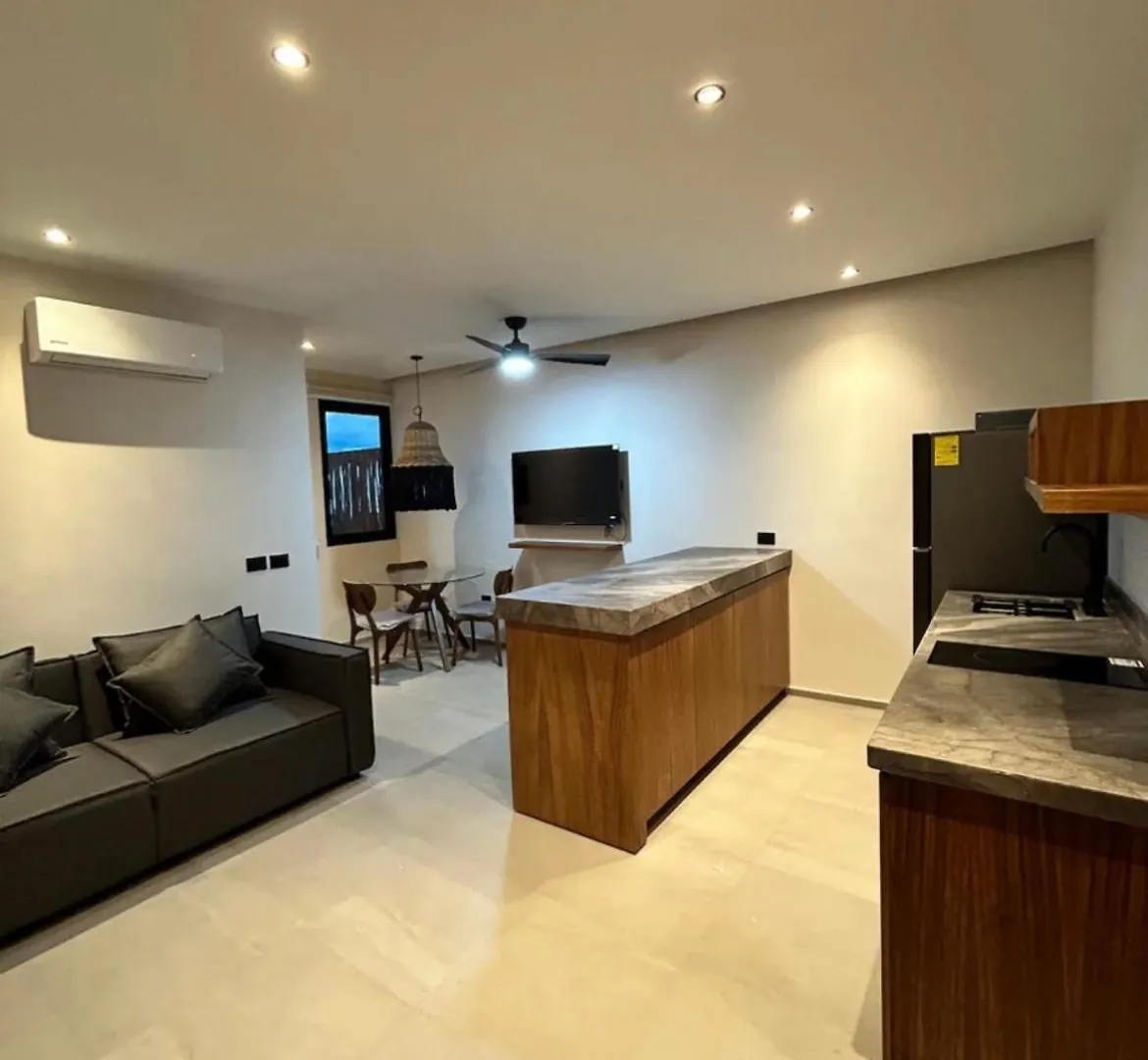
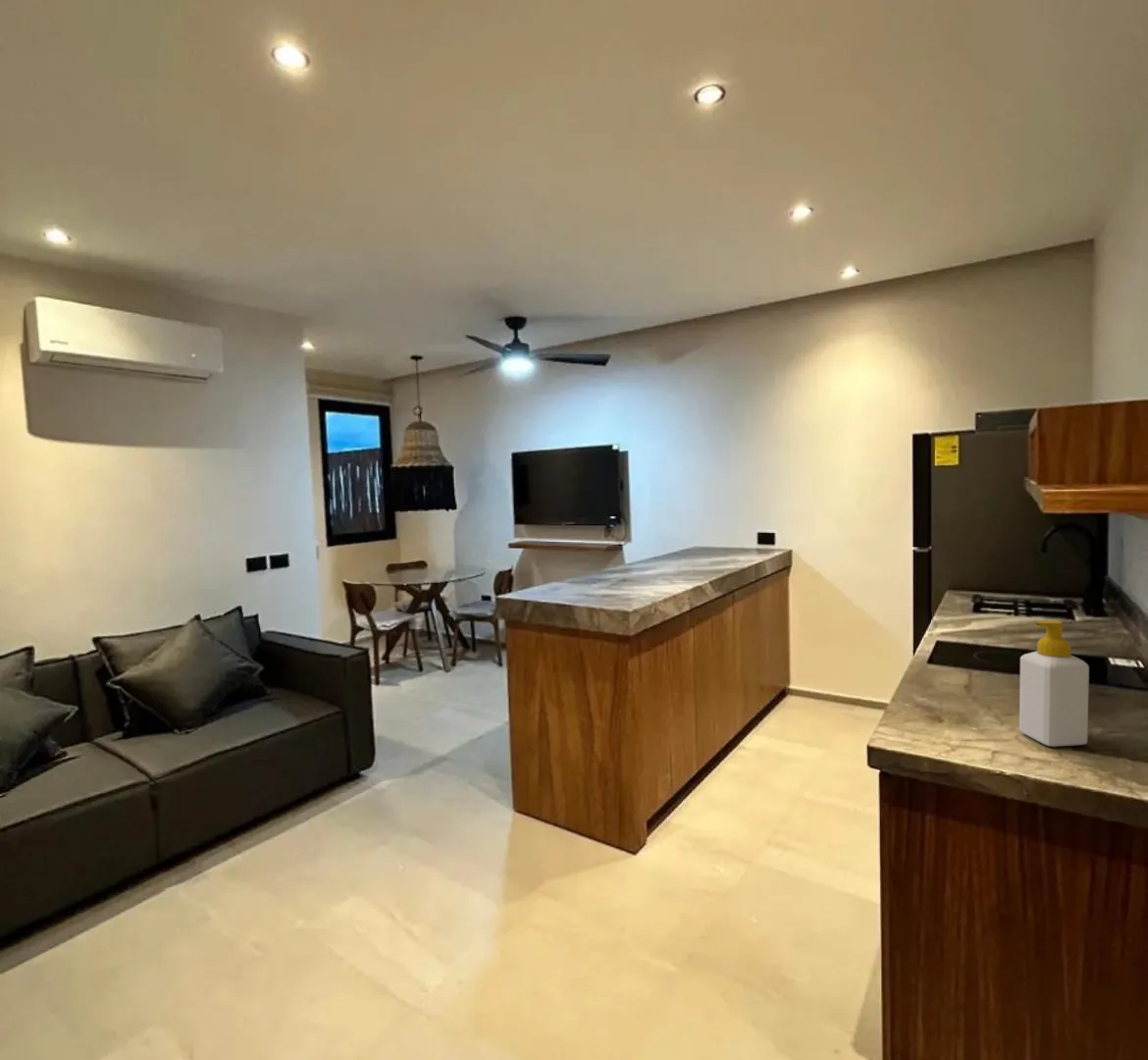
+ soap bottle (1053, 680)
